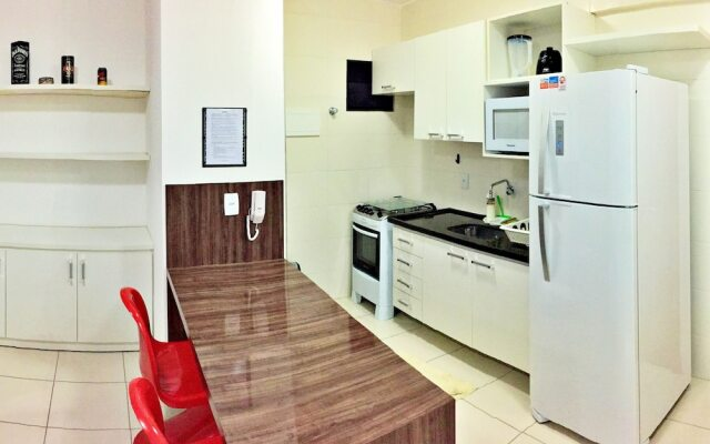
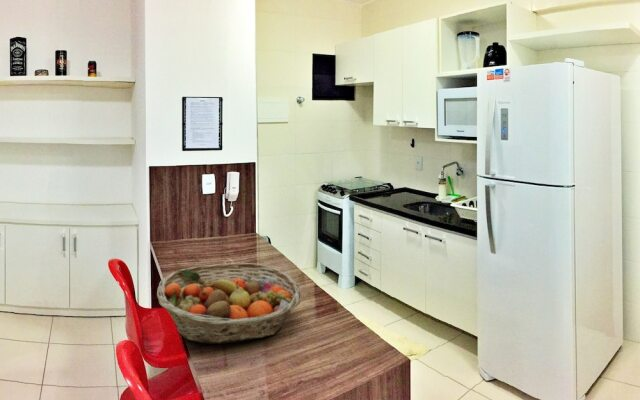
+ fruit basket (231, 299)
